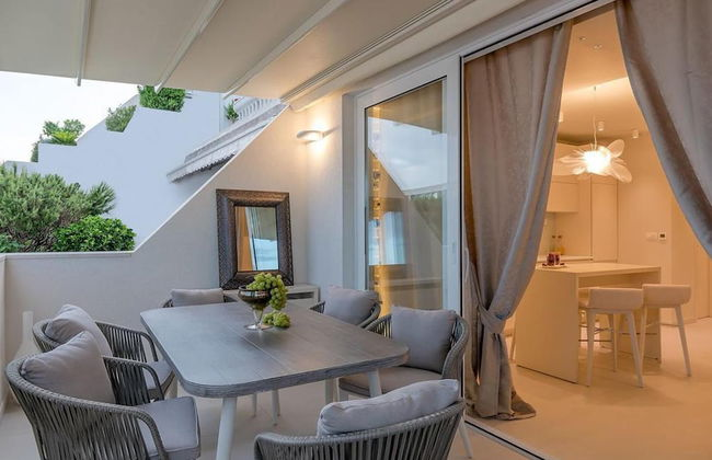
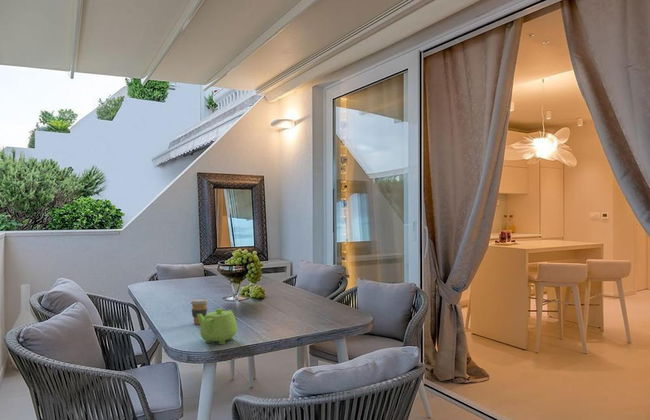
+ teapot (215, 324)
+ coffee cup (199, 311)
